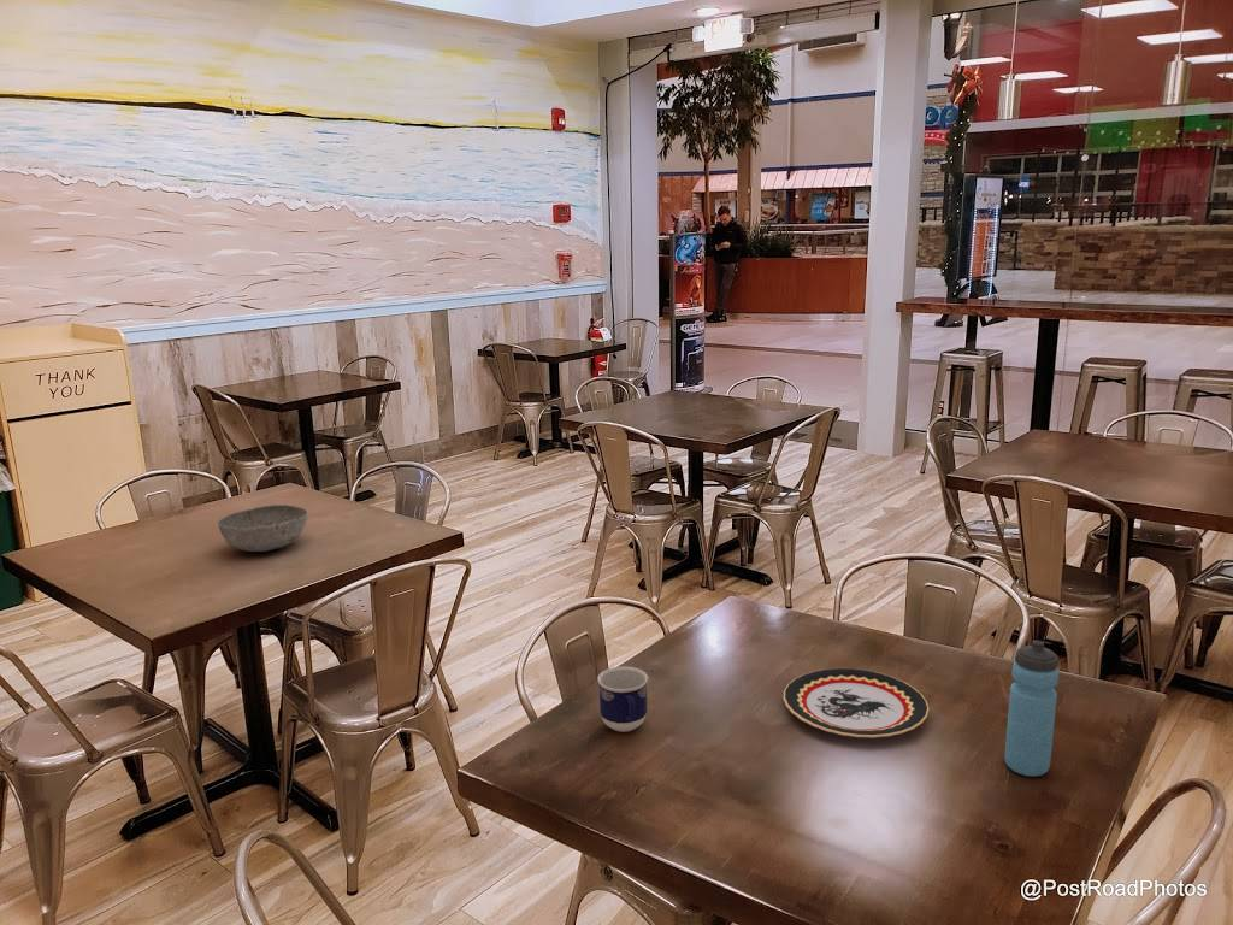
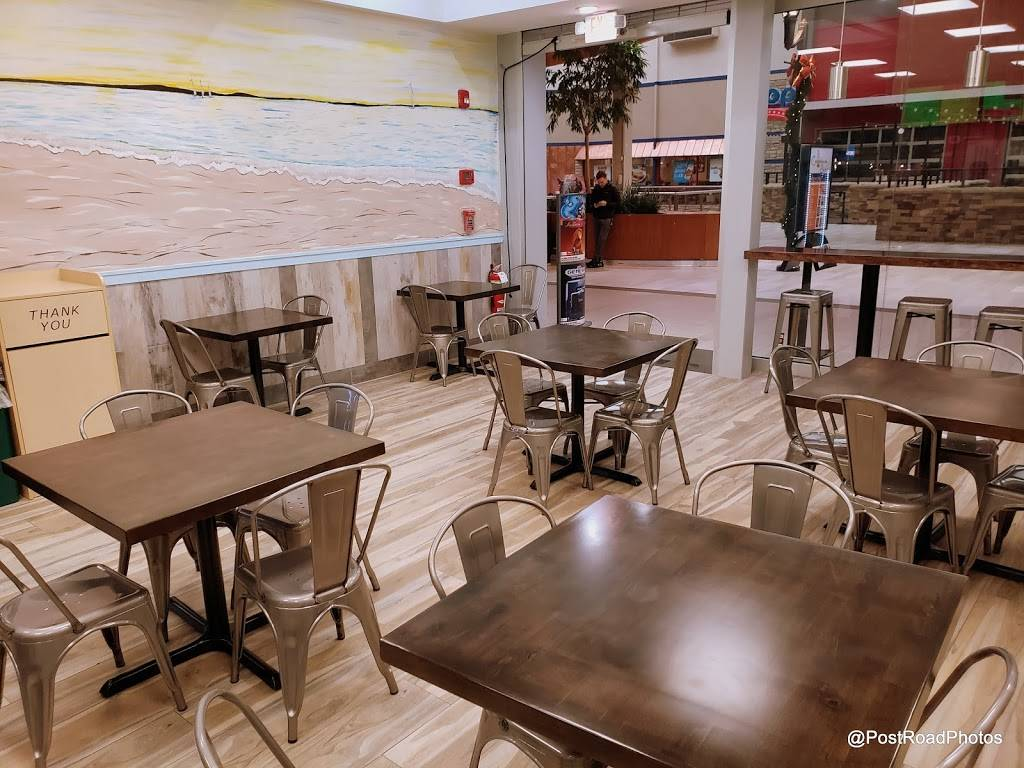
- cup (625, 705)
- plate (854, 705)
- bowl (264, 530)
- water bottle (1032, 705)
